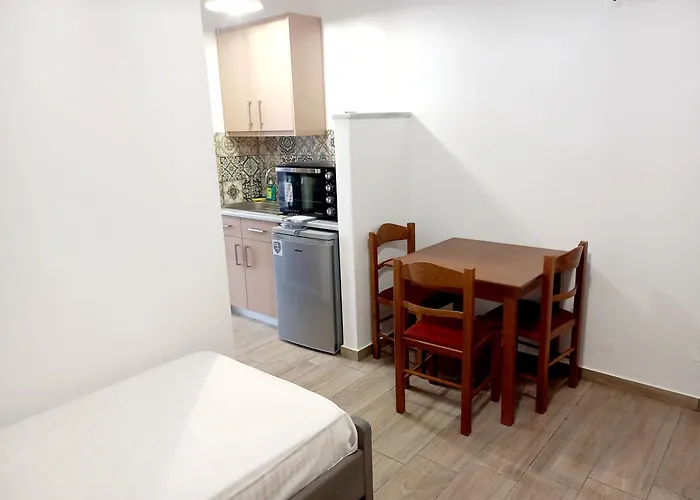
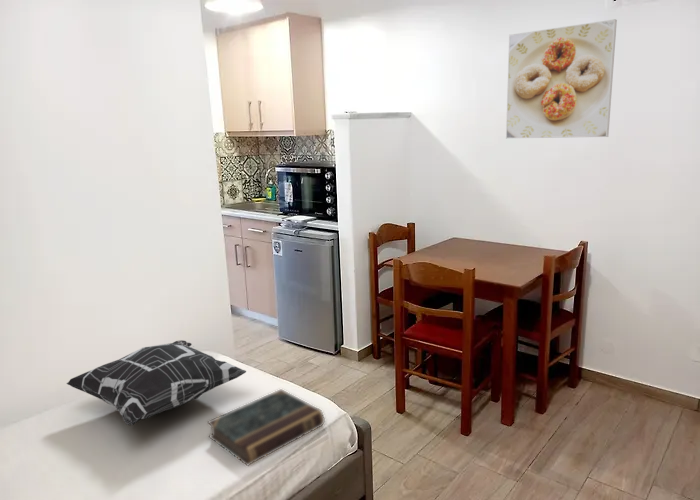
+ decorative pillow (159, 375)
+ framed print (556, 83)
+ book (266, 423)
